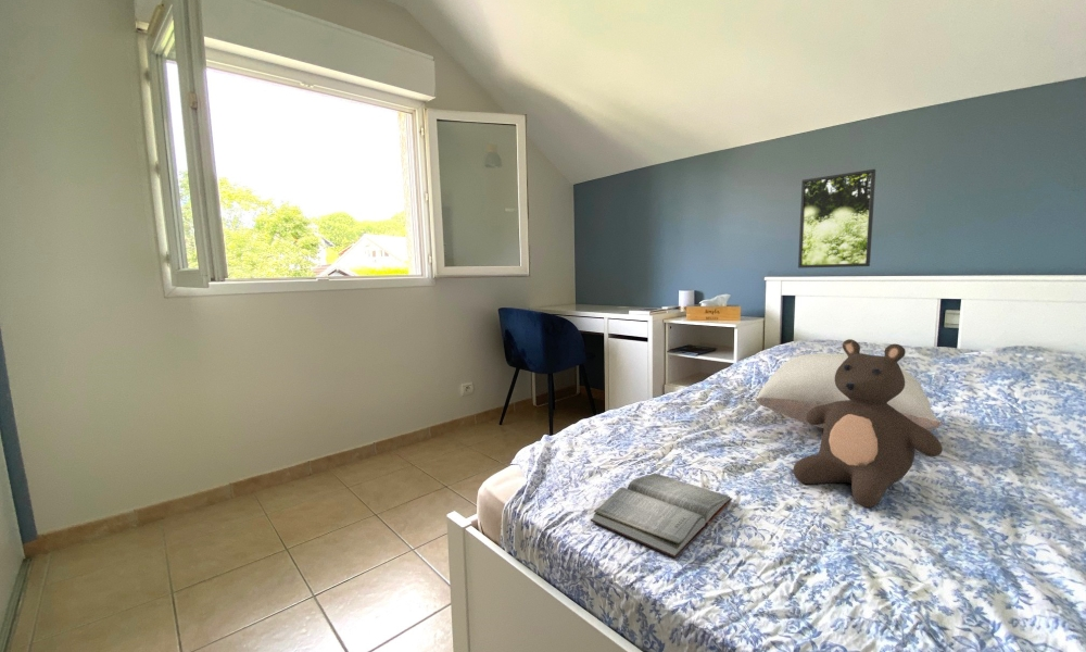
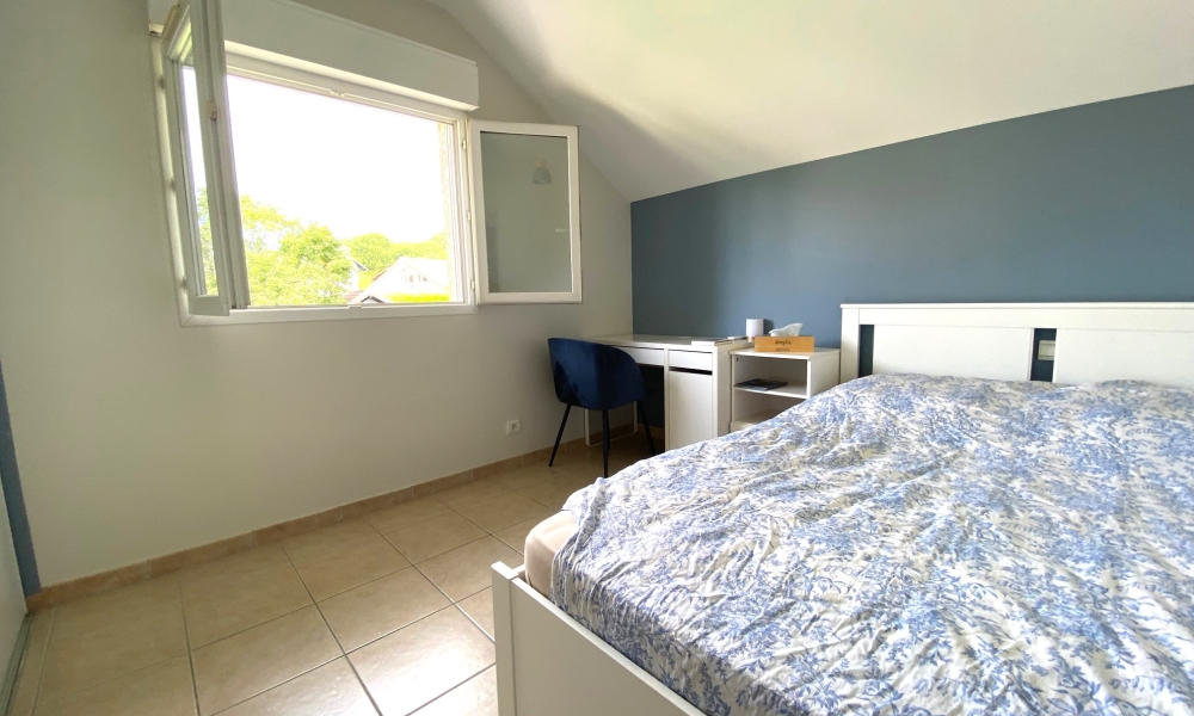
- pillow (841, 392)
- teddy bear (857, 415)
- hardback book (664, 503)
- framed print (834, 221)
